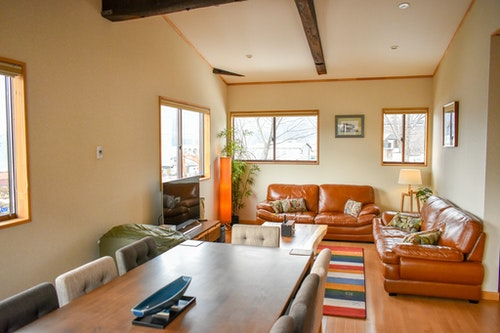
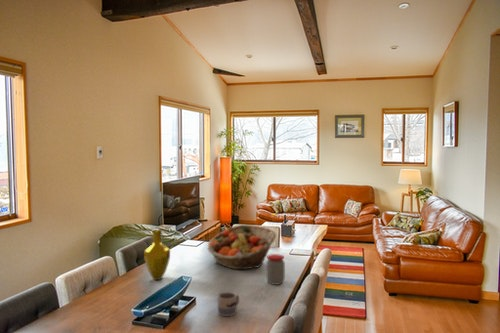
+ vase (157, 254)
+ fruit basket (241, 245)
+ mug (229, 302)
+ jar (275, 269)
